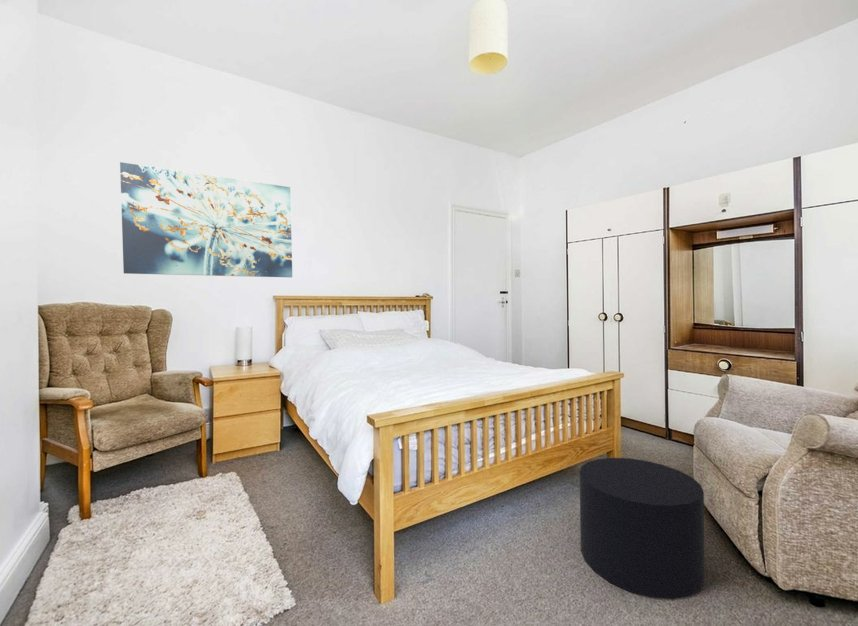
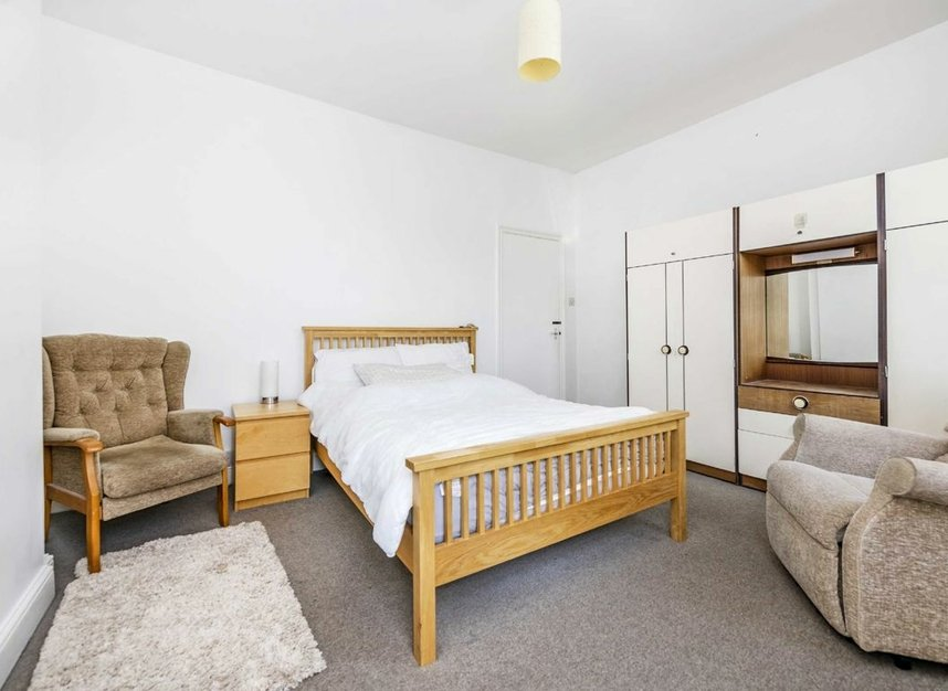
- wall art (215, 226)
- stool (638, 518)
